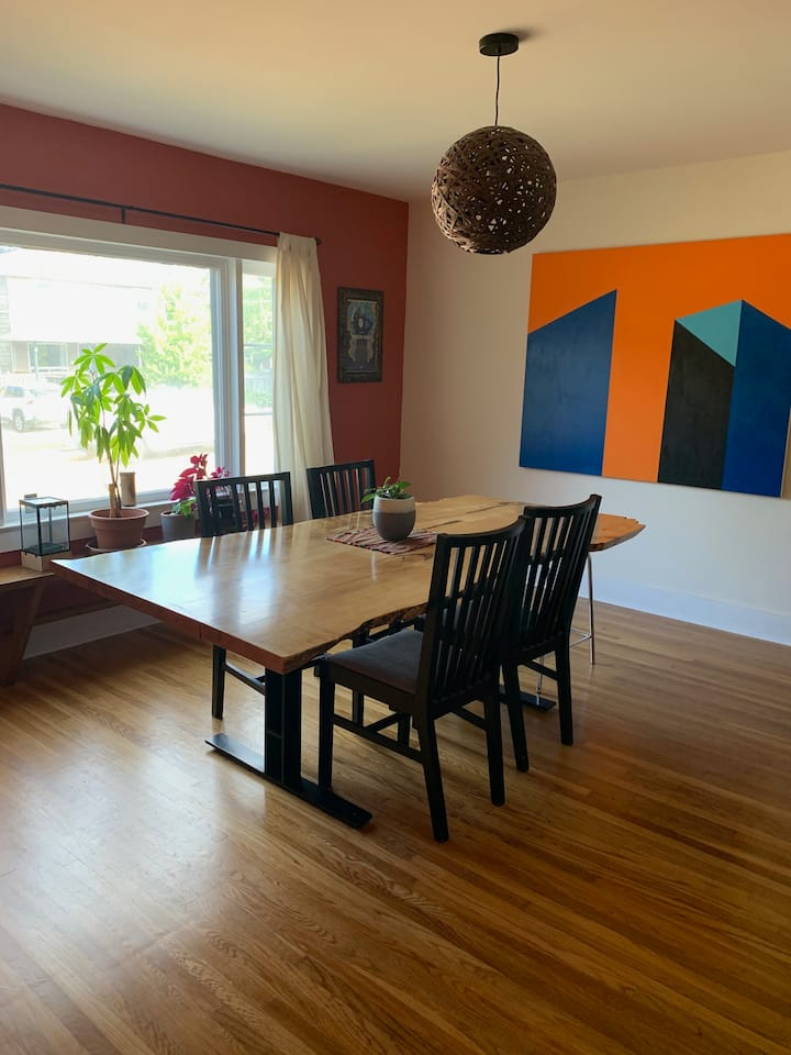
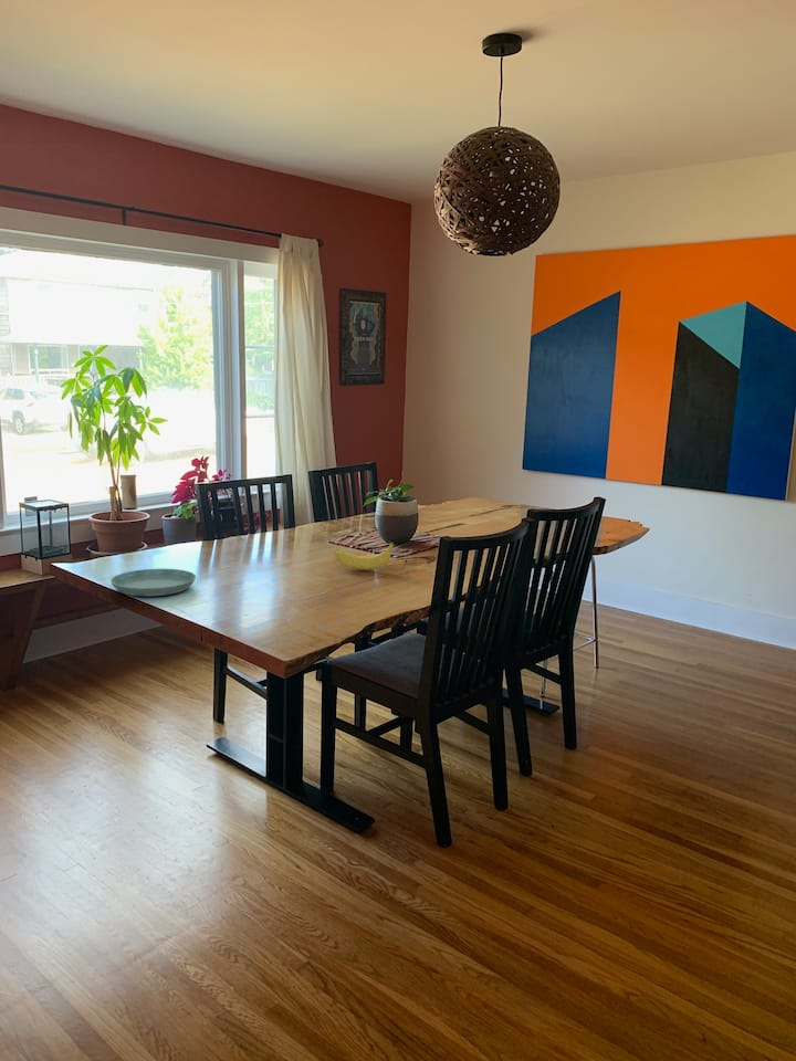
+ fruit (363, 556)
+ saucer (154, 582)
